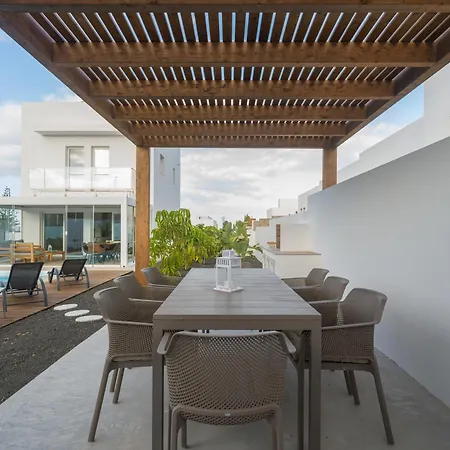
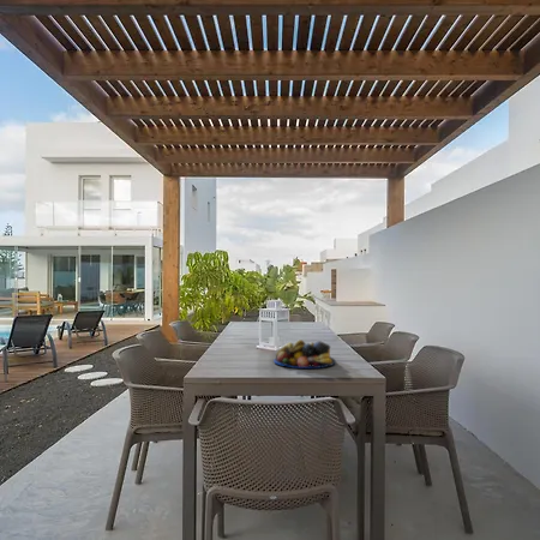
+ fruit bowl (304, 350)
